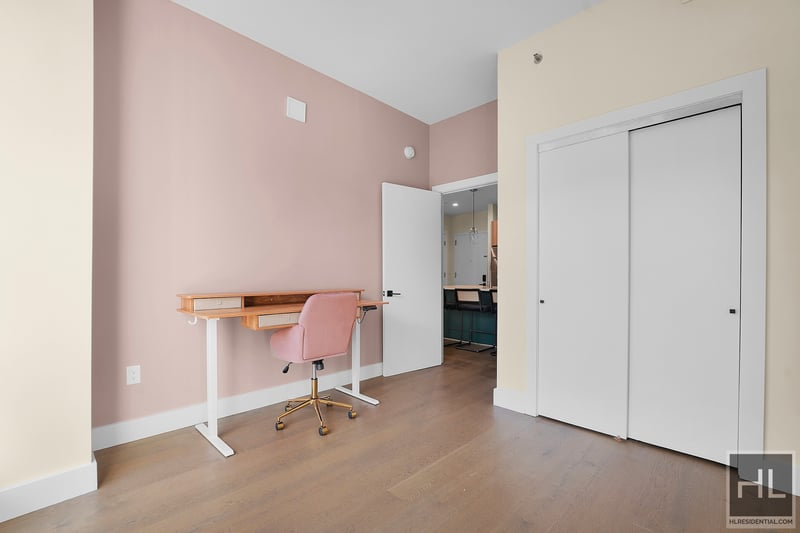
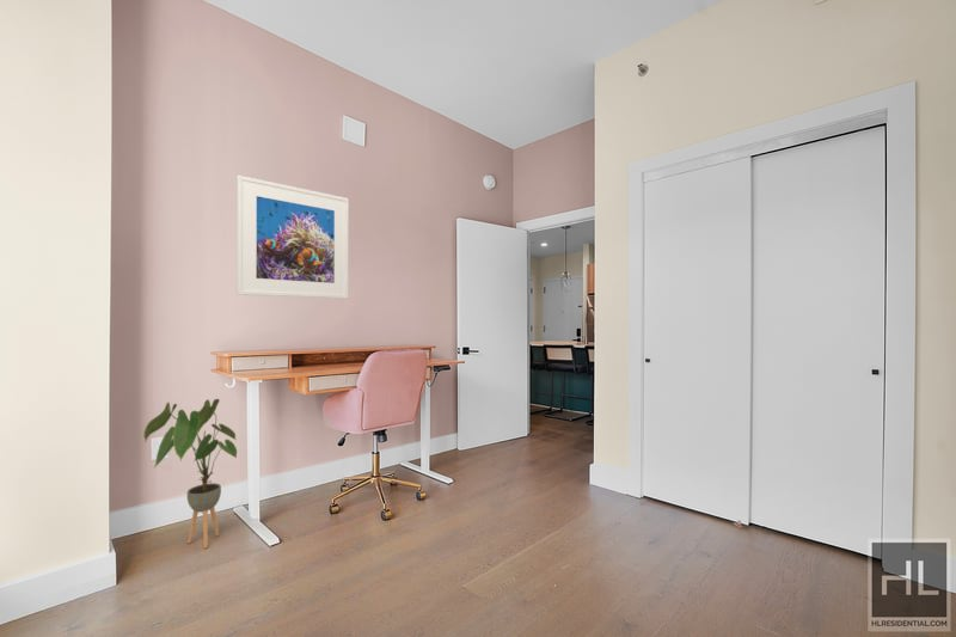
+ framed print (296, 241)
+ house plant (200, 471)
